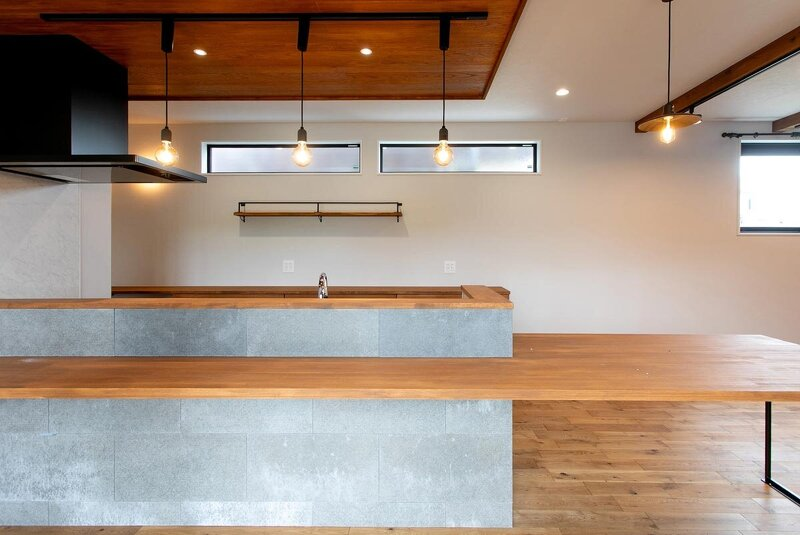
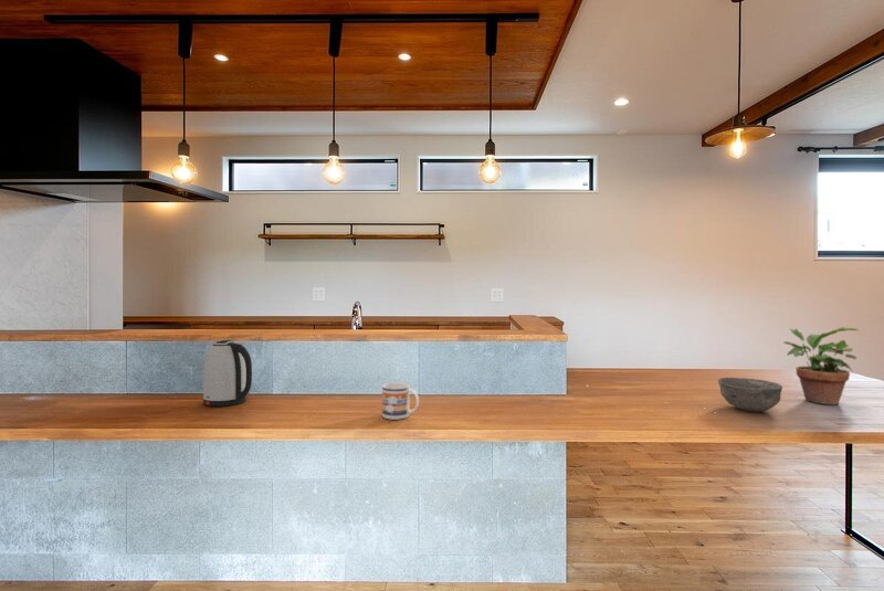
+ potted plant (812, 362)
+ kettle (230, 371)
+ bowl (748, 395)
+ mug (398, 401)
